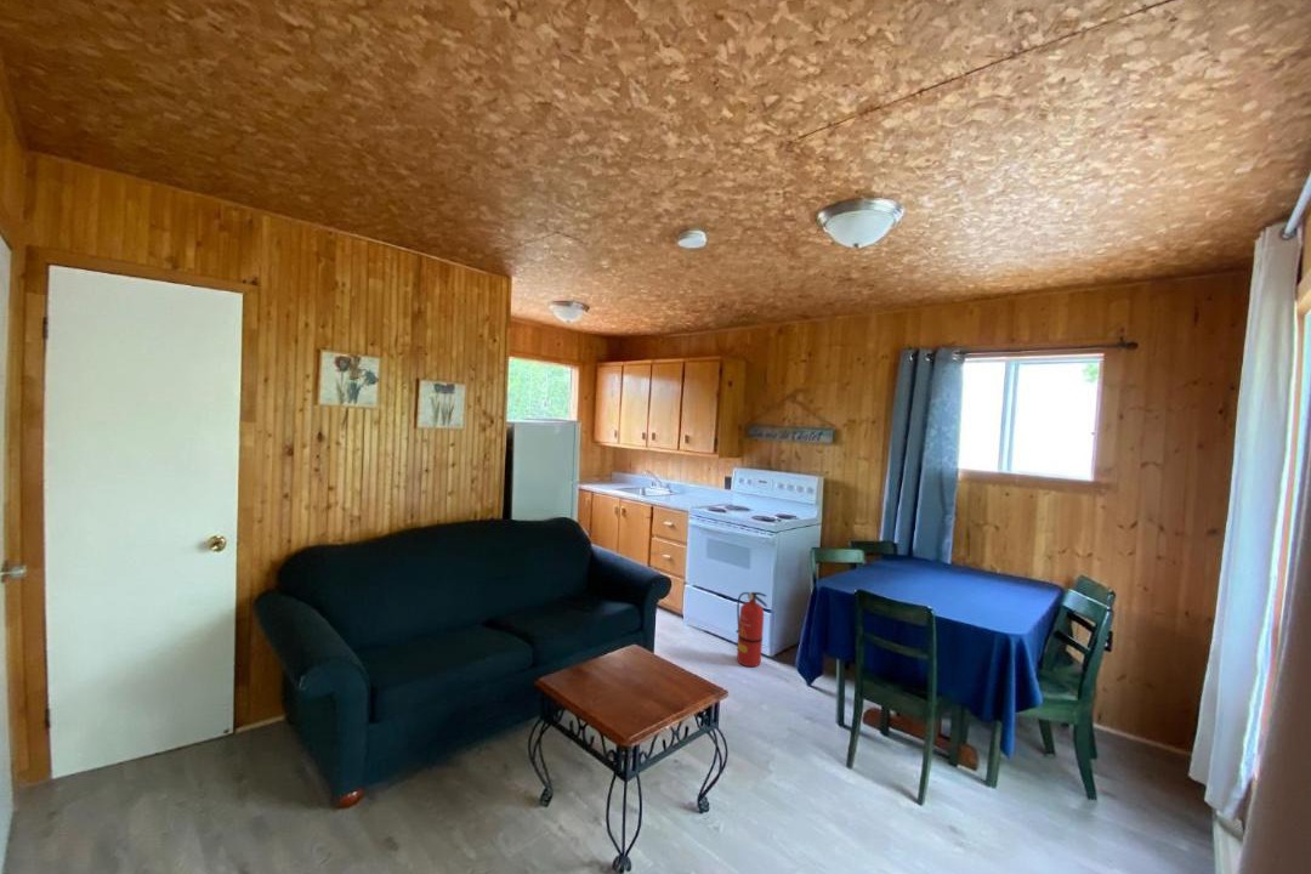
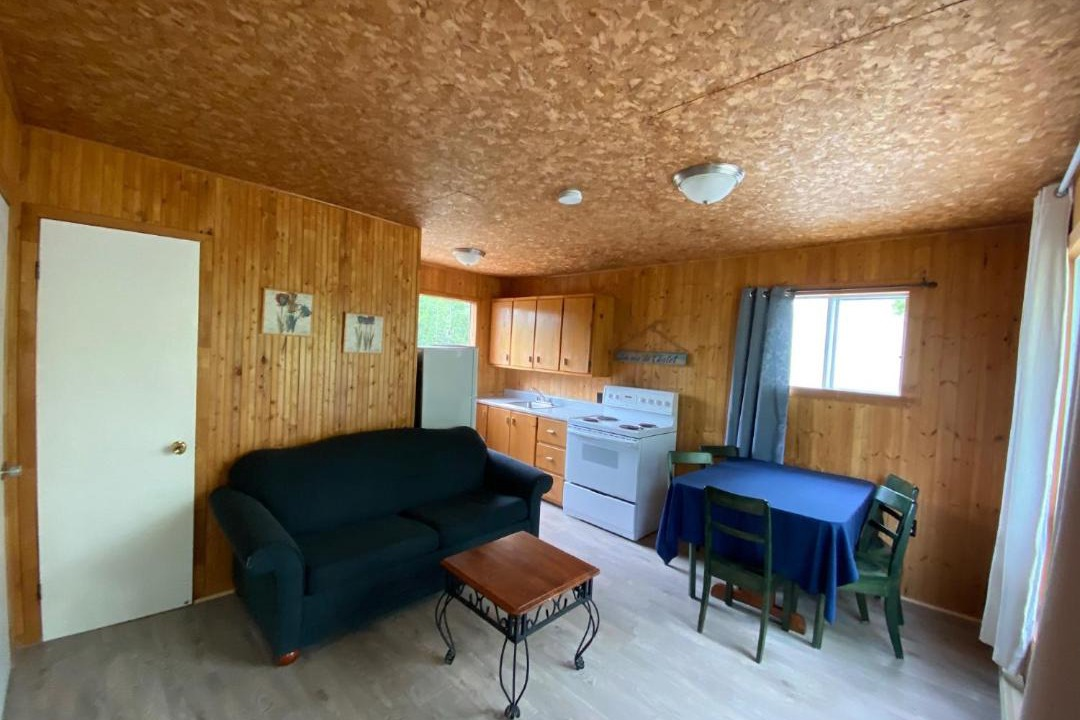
- fire extinguisher (750, 625)
